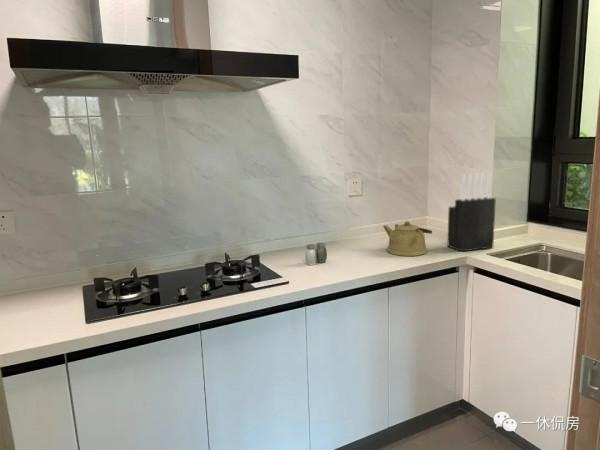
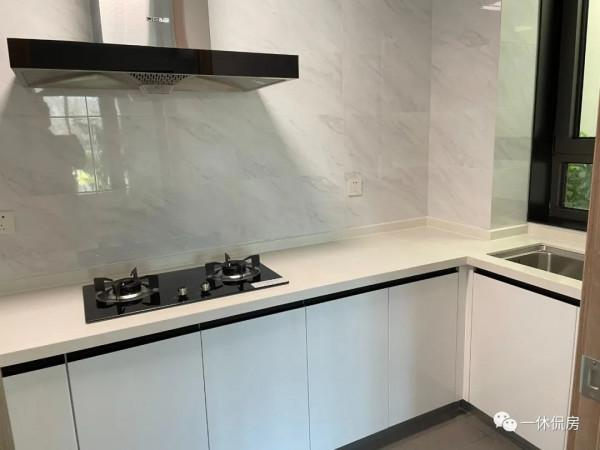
- salt and pepper shaker (316, 253)
- knife block (469, 210)
- kettle (403, 235)
